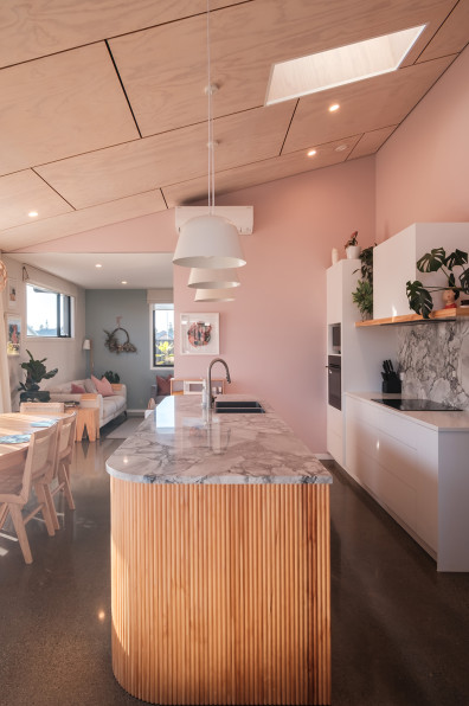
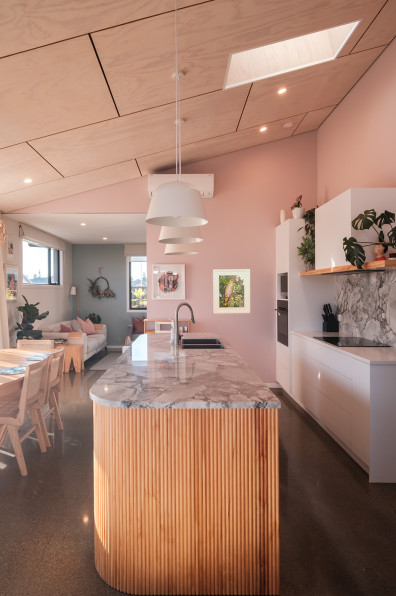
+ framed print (231, 291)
